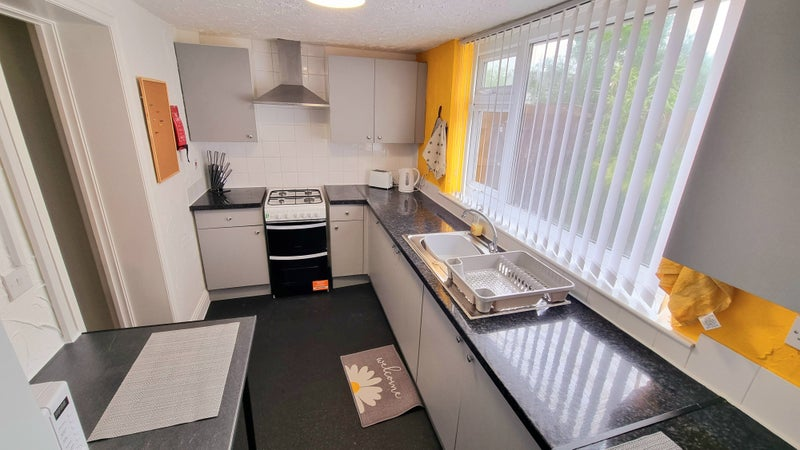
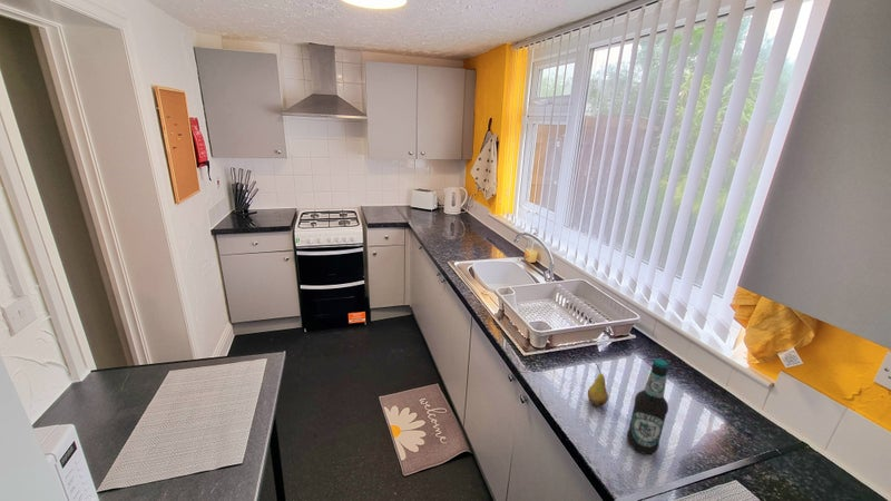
+ bottle (650, 405)
+ fruit (599, 385)
